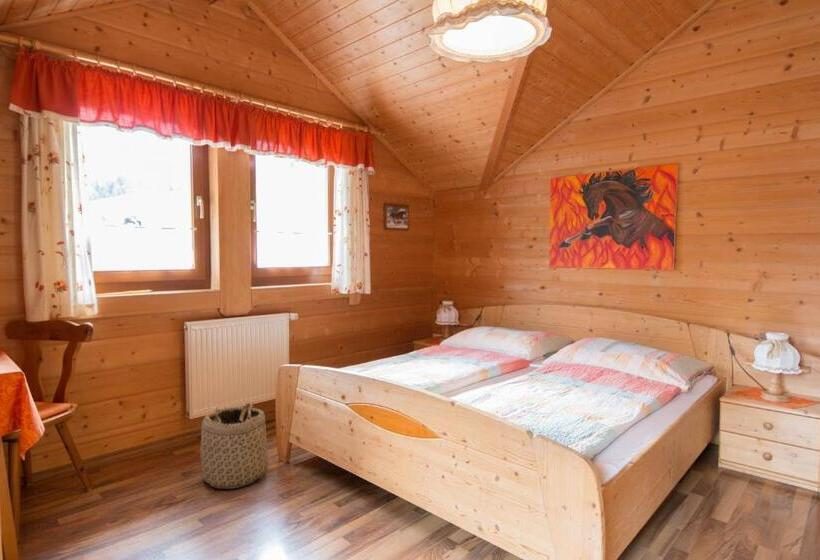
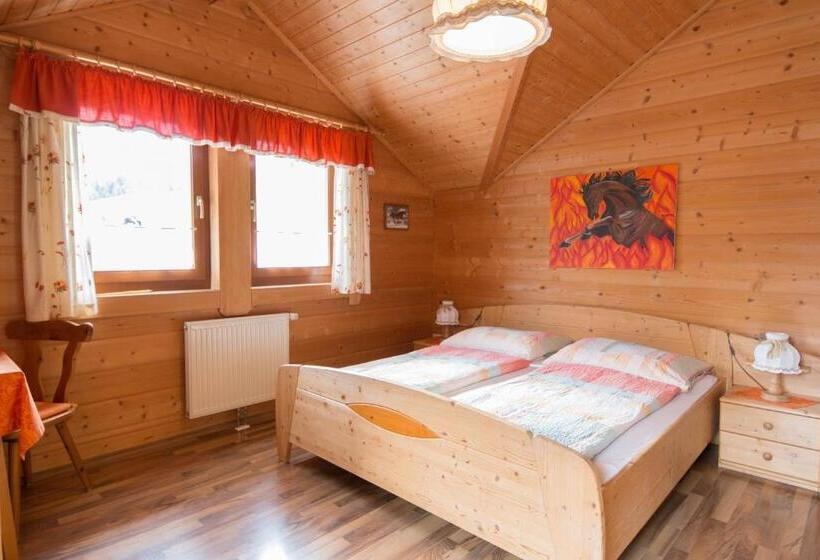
- basket (236, 442)
